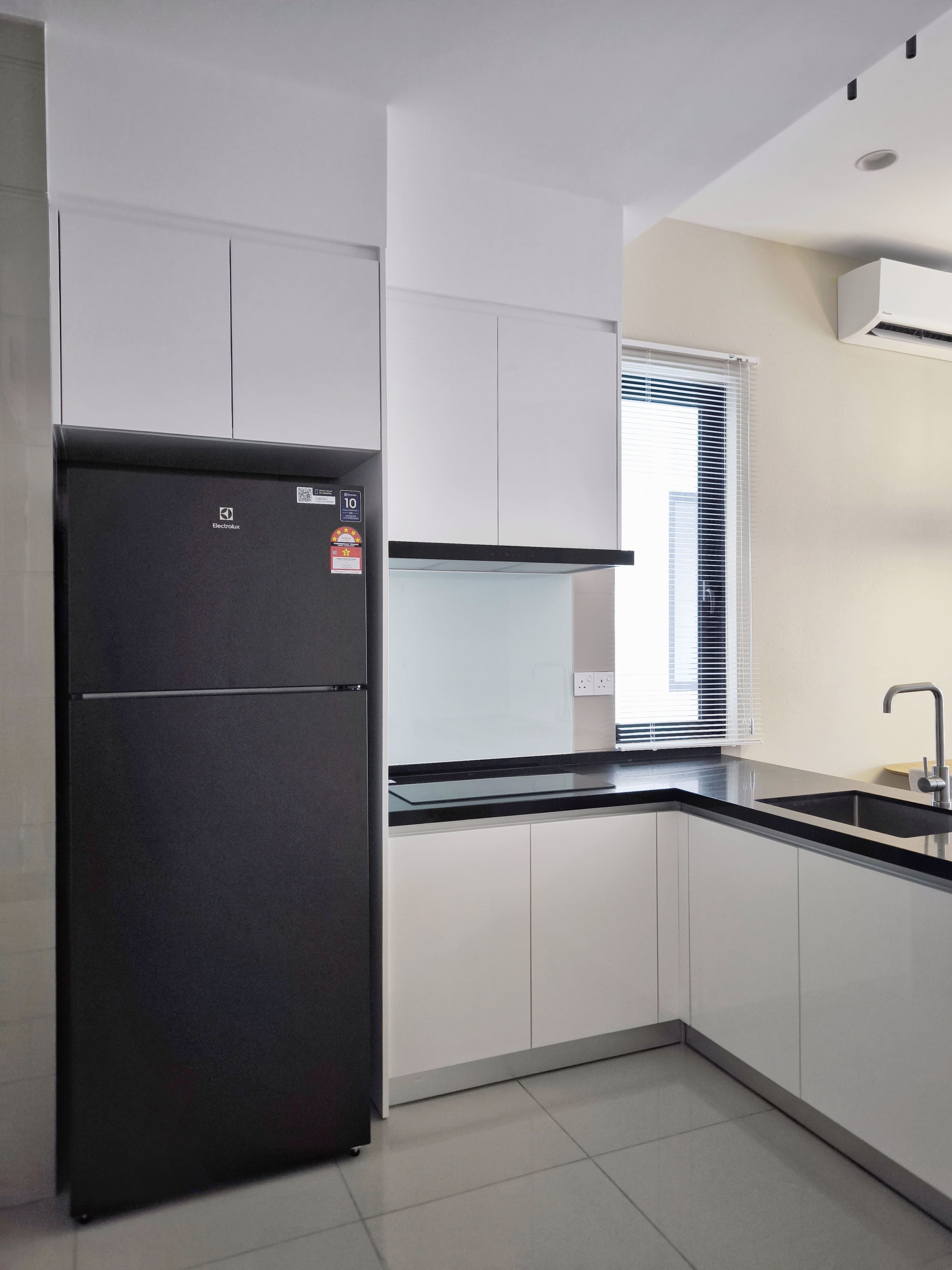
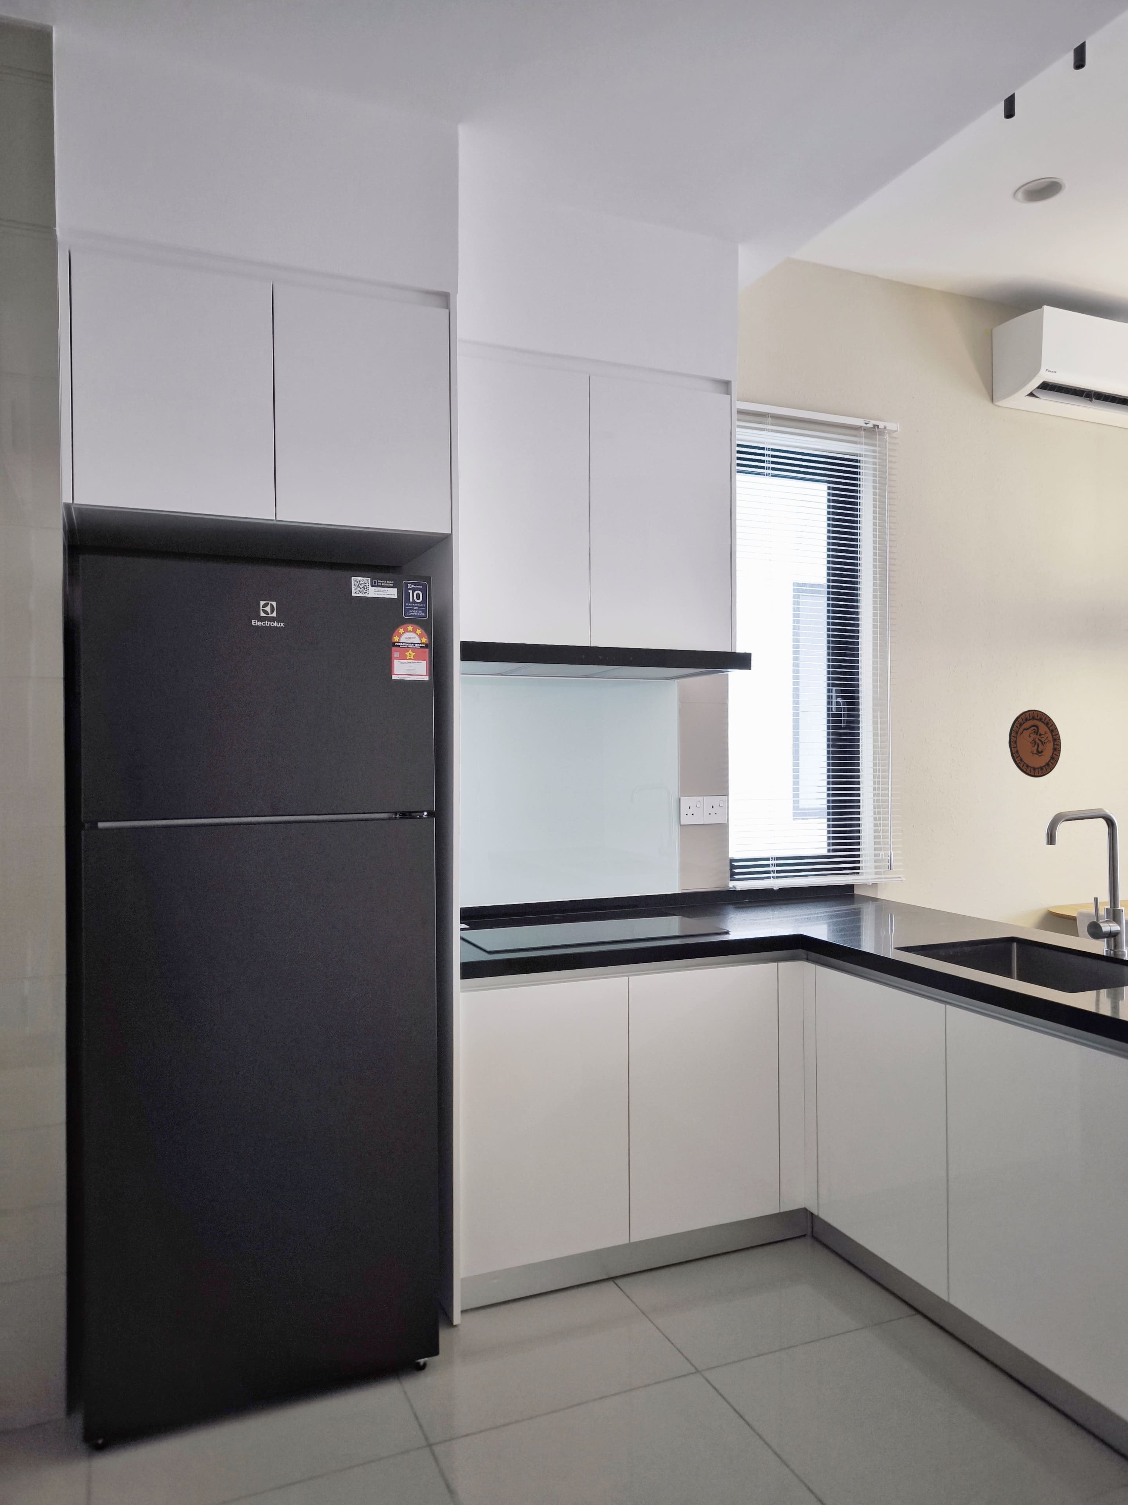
+ decorative plate (1034, 743)
